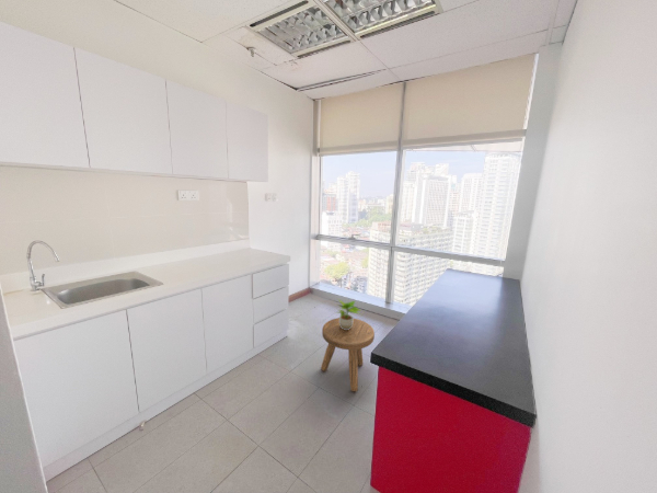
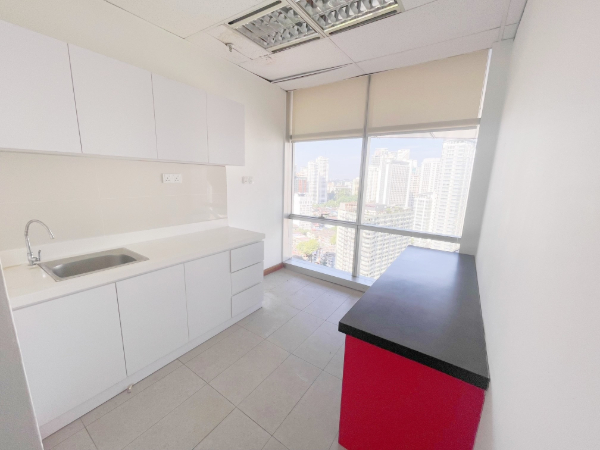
- stool (348, 352)
- potted plant (348, 314)
